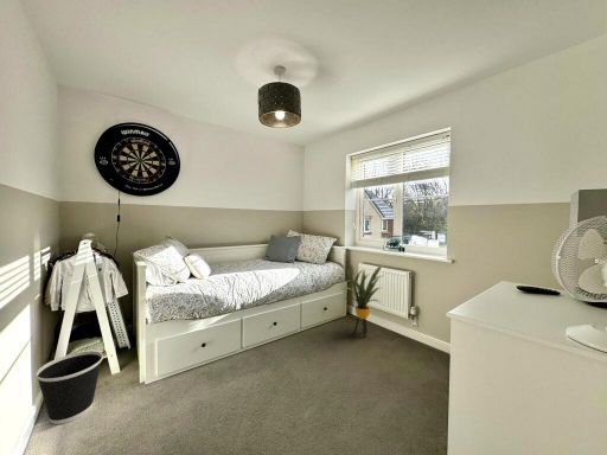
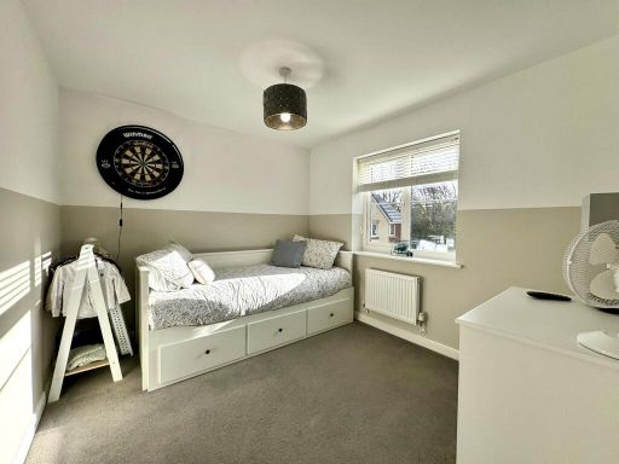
- wastebasket (71, 387)
- house plant (366, 300)
